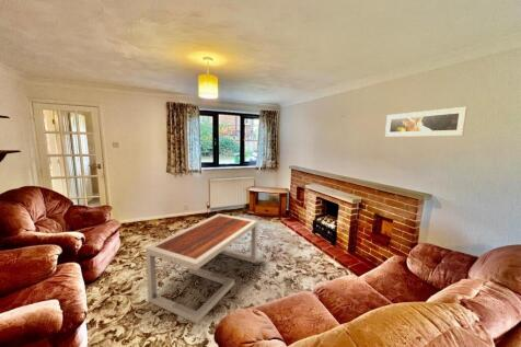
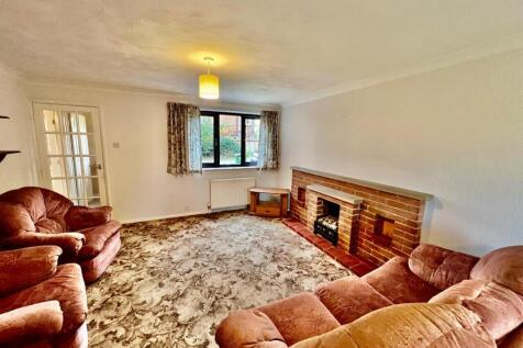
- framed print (419, 124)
- coffee table (210, 255)
